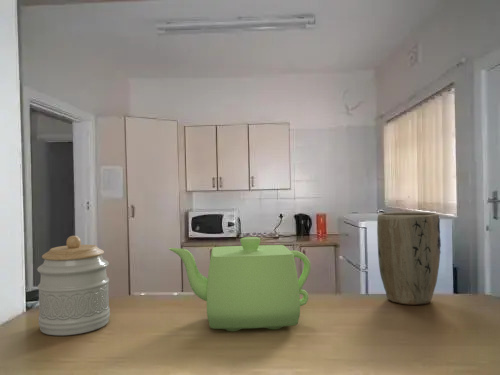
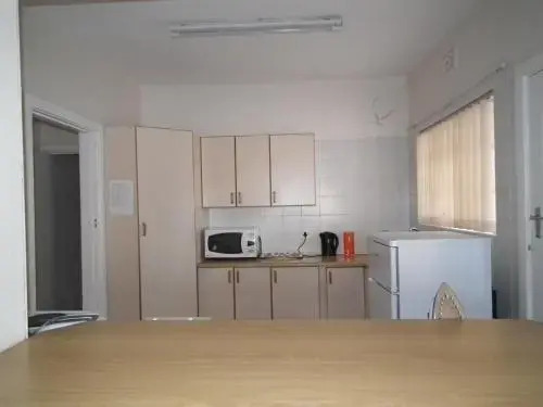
- plant pot (408, 256)
- jar (74, 280)
- teapot (240, 279)
